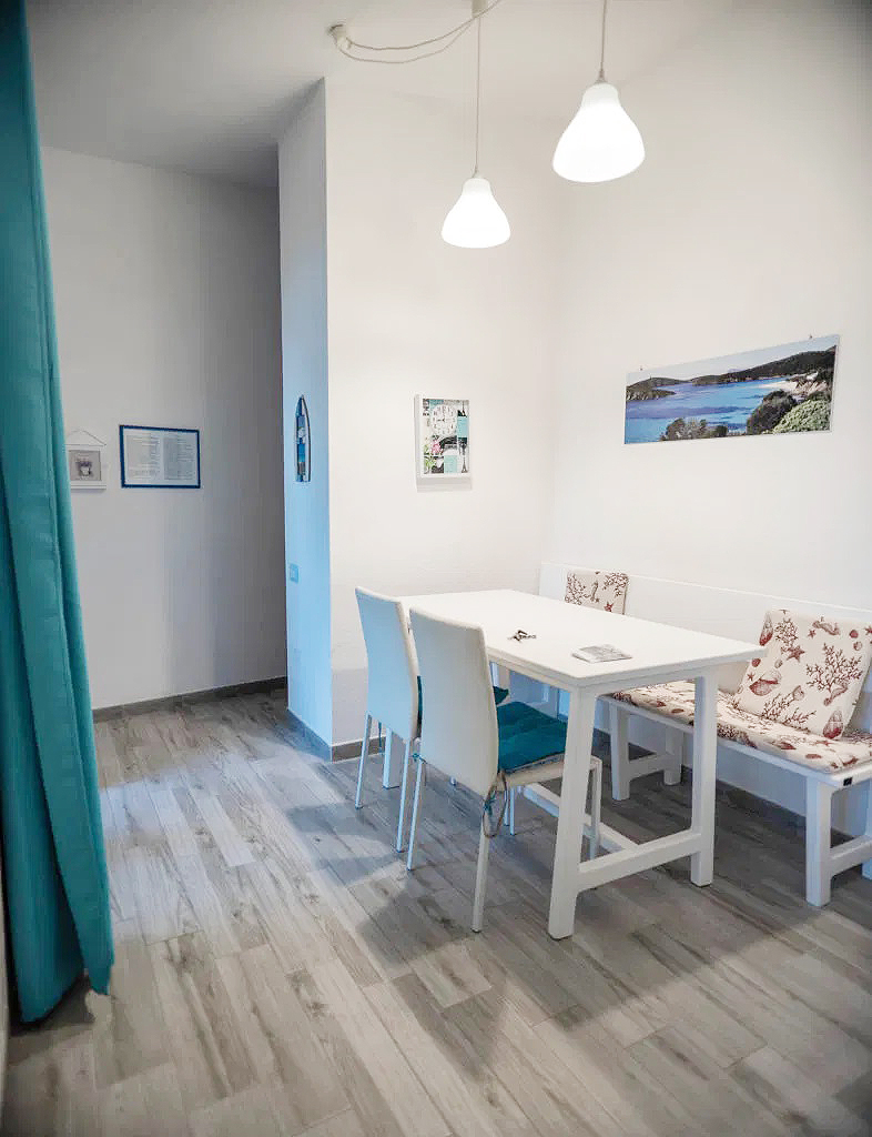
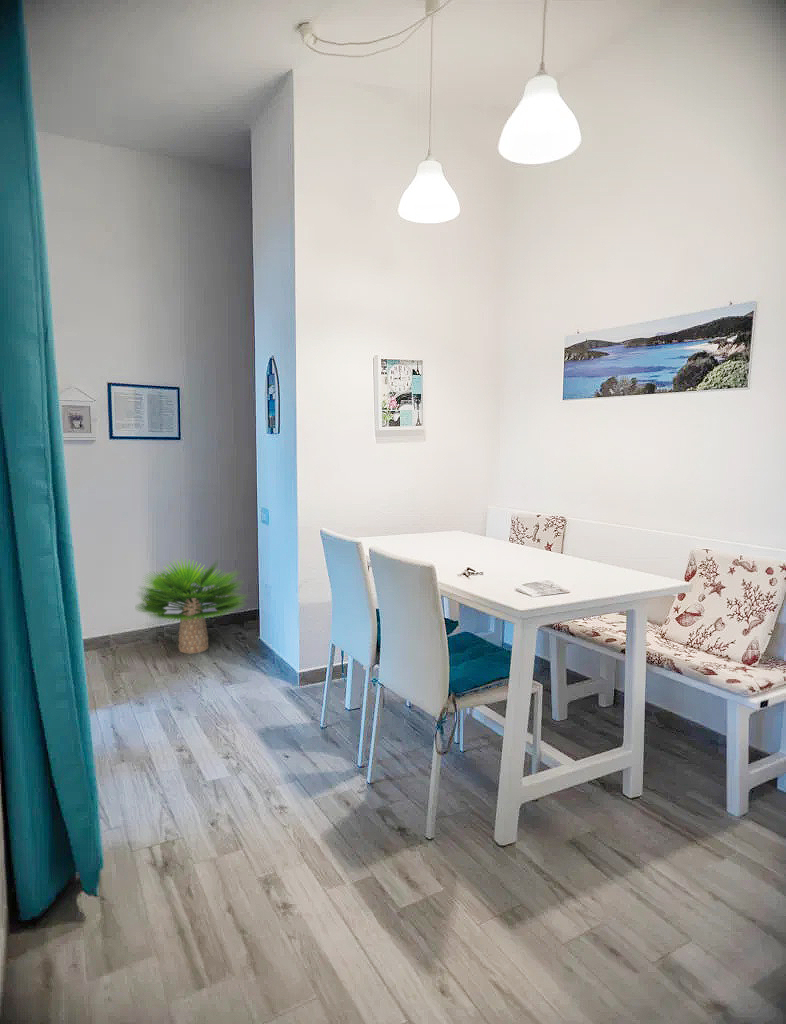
+ potted plant (191, 603)
